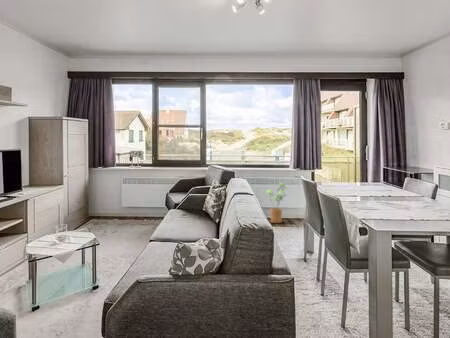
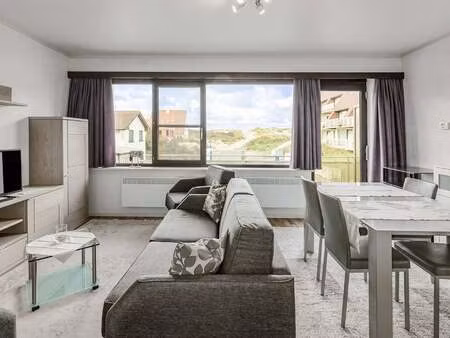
- house plant (277, 202)
